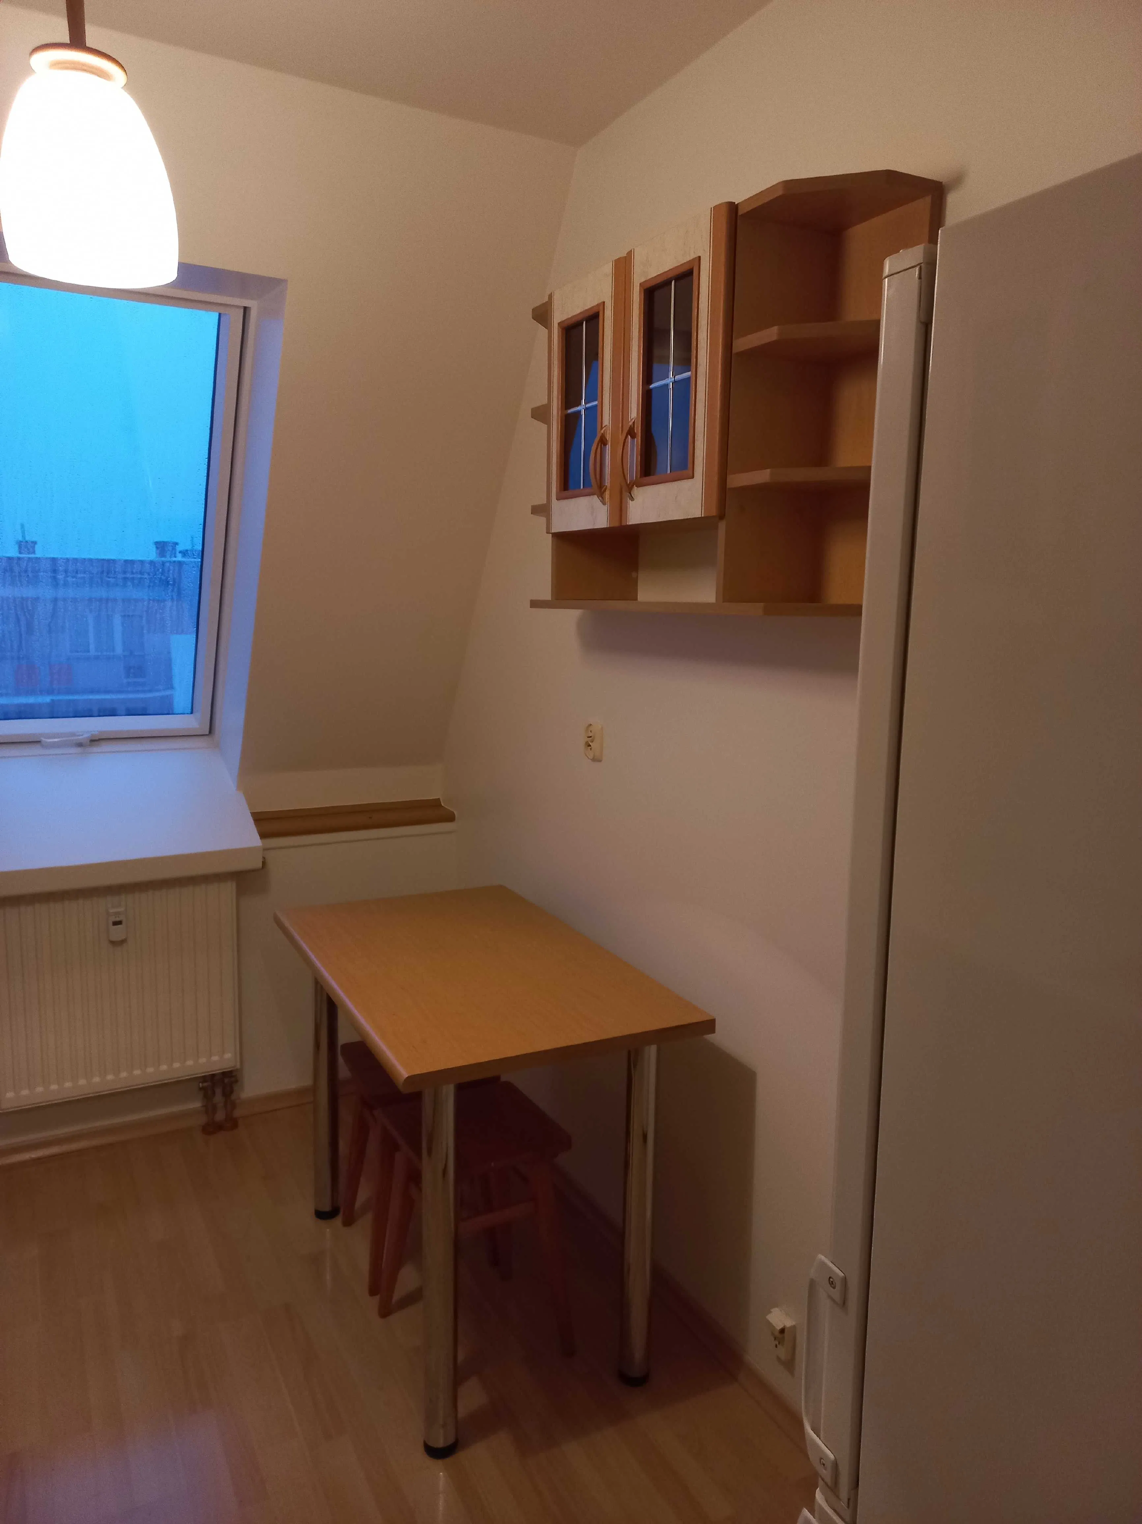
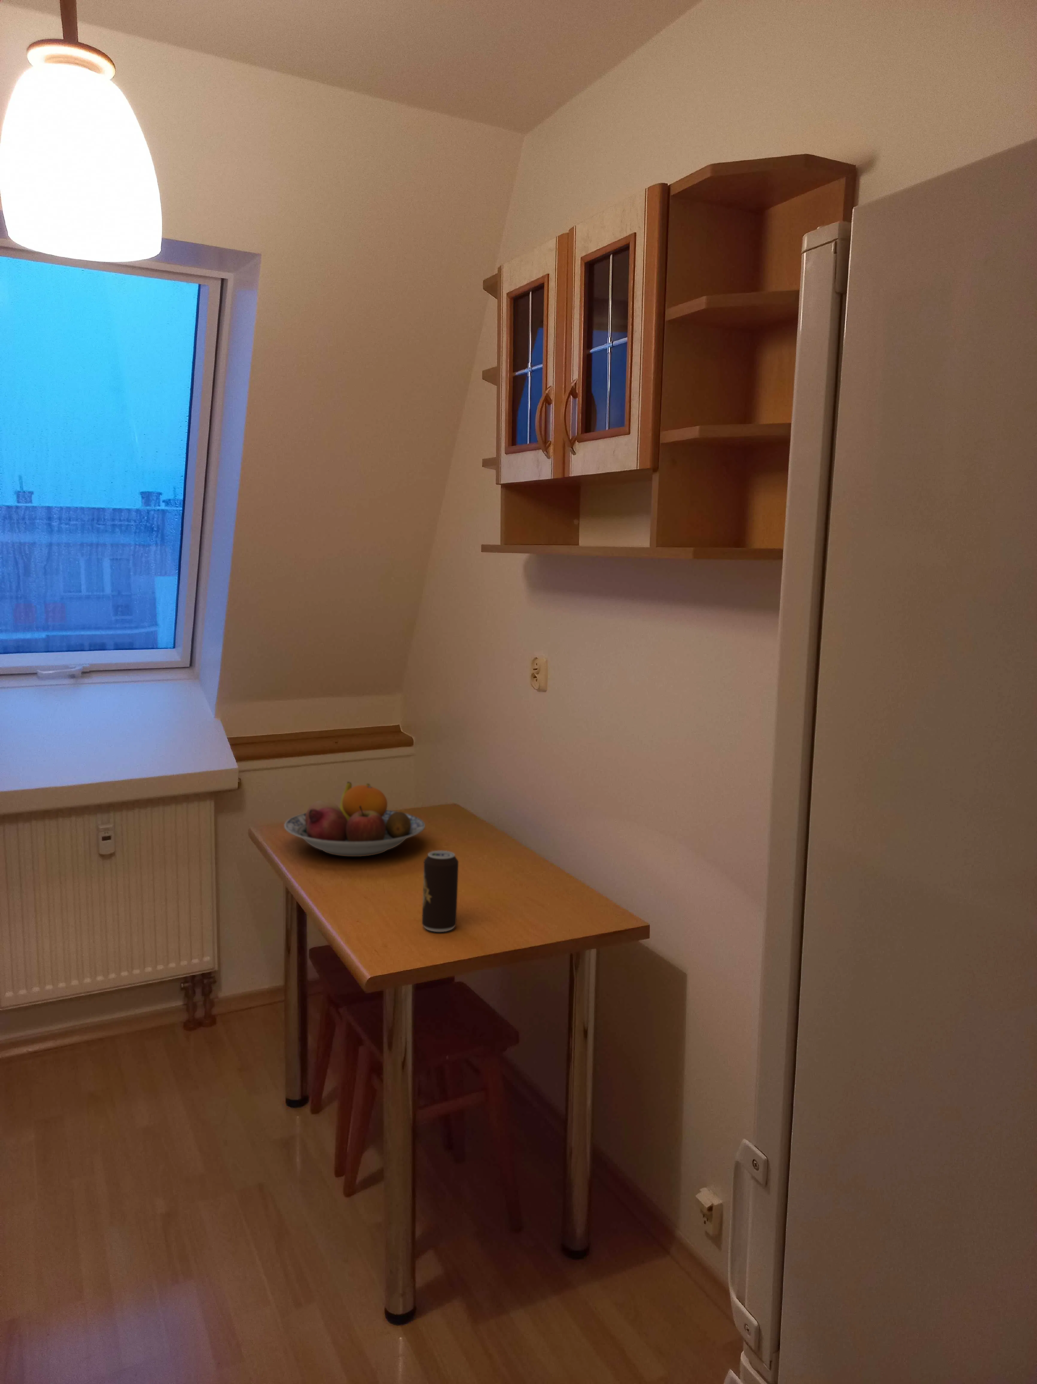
+ fruit bowl (355, 818)
+ beverage can (440, 890)
